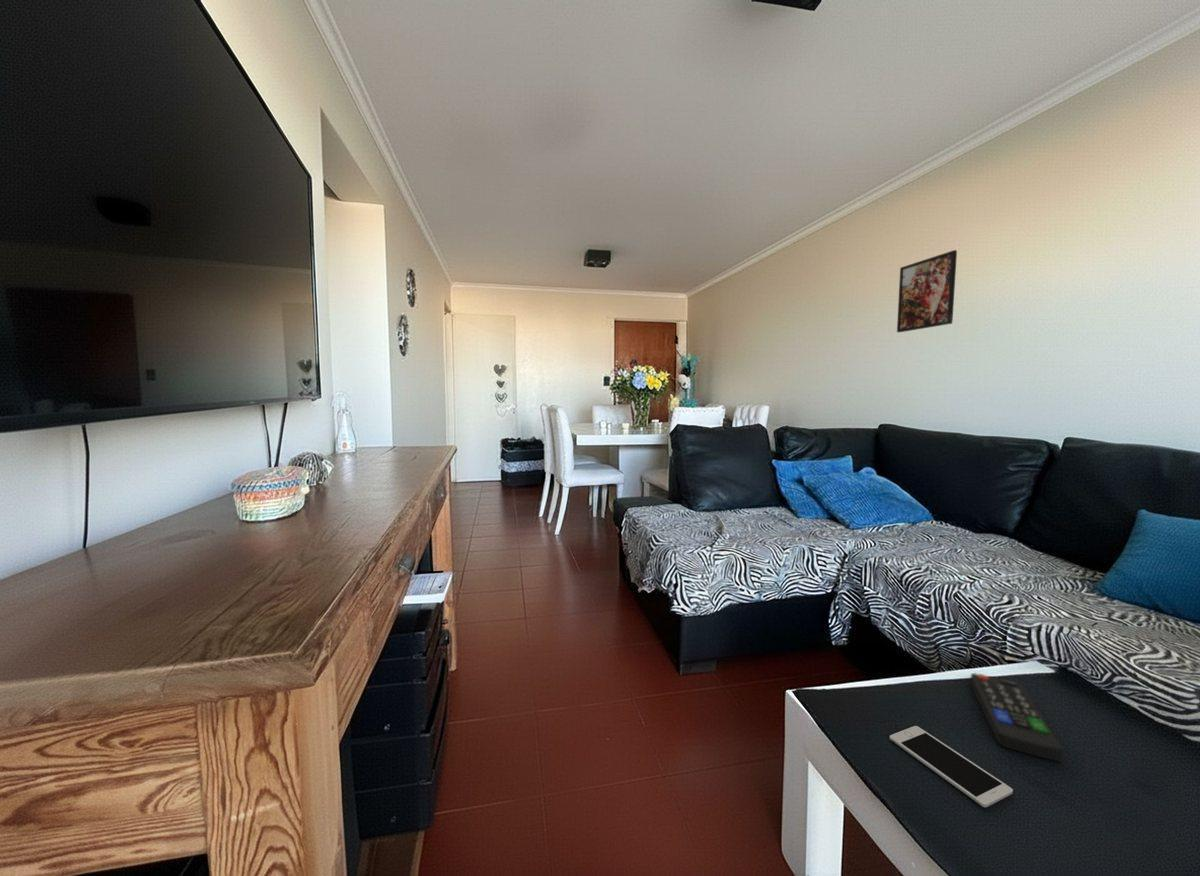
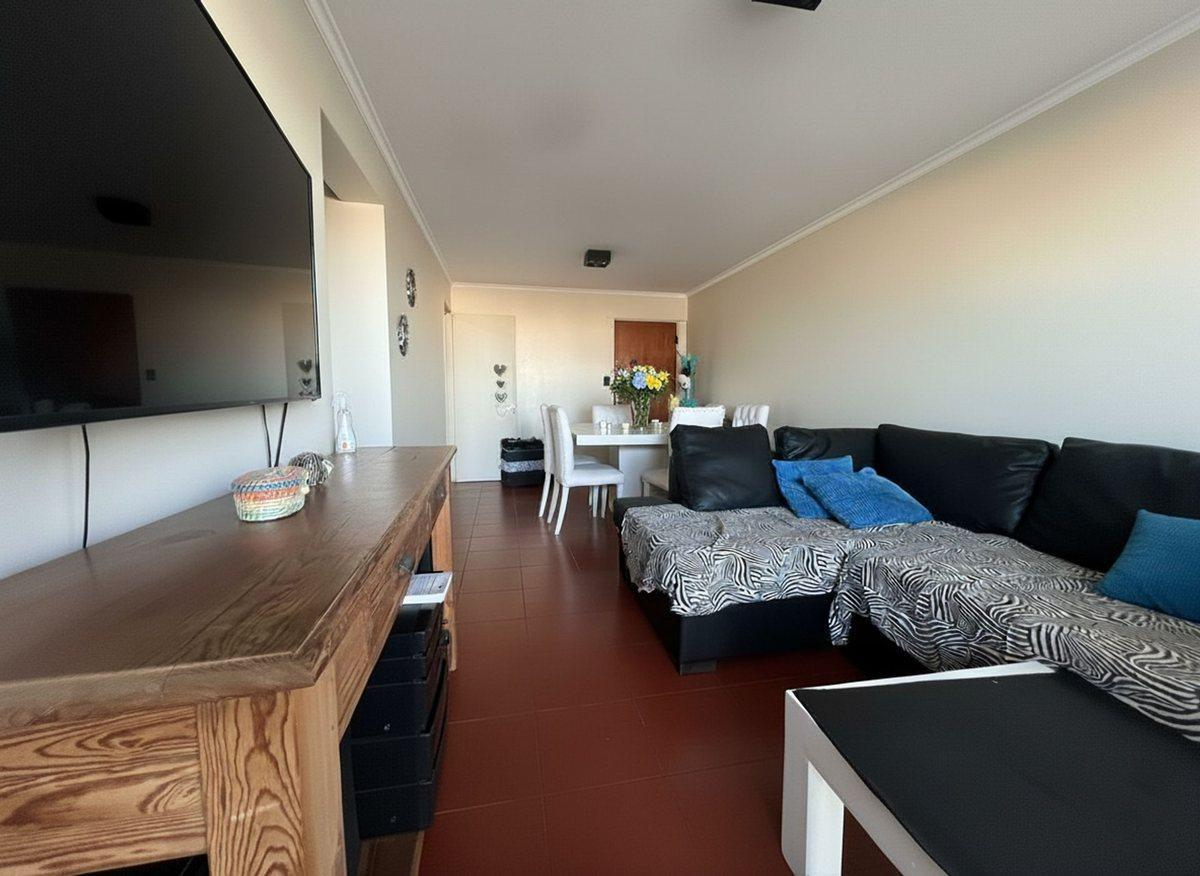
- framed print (924, 294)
- cell phone (946, 762)
- remote control (1011, 711)
